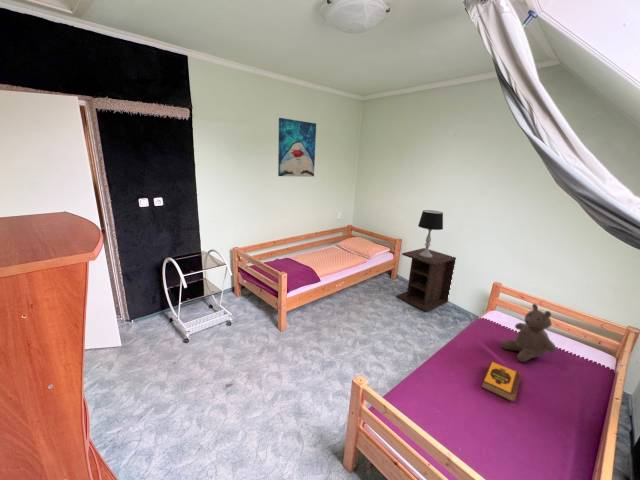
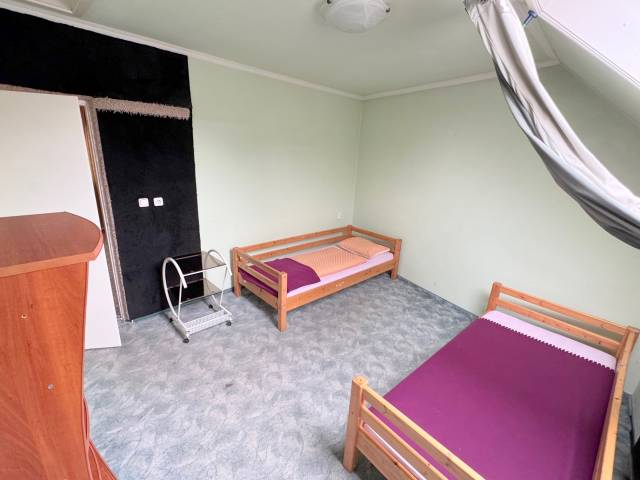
- teddy bear (529, 331)
- hardback book (502, 380)
- table lamp (429, 234)
- wall art (297, 149)
- nightstand (425, 277)
